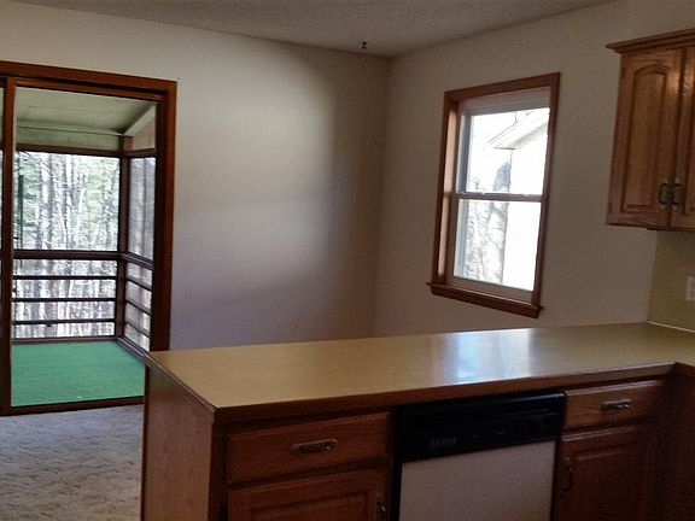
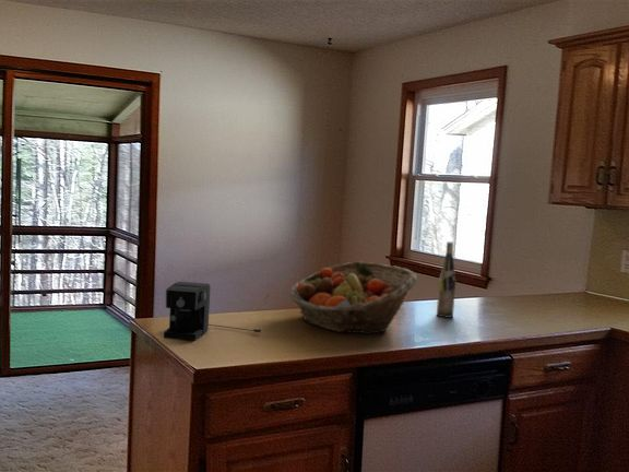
+ coffee maker (209, 308)
+ wine bottle (447, 279)
+ fruit basket (352, 294)
